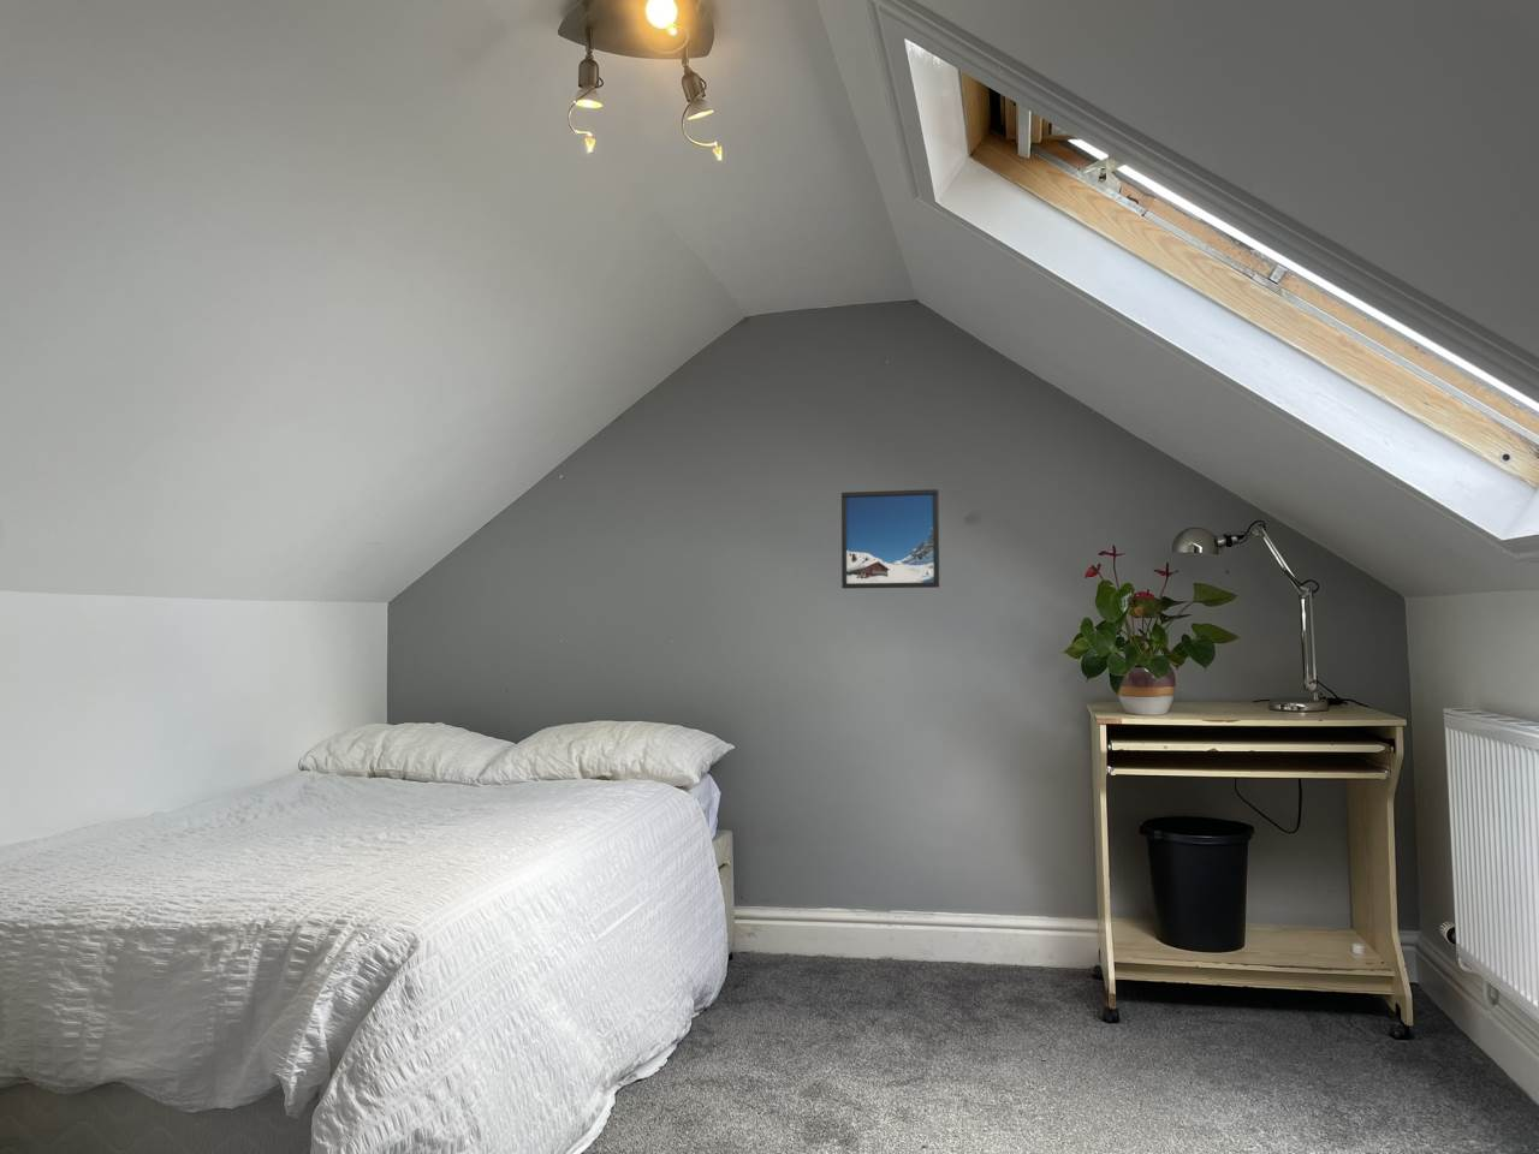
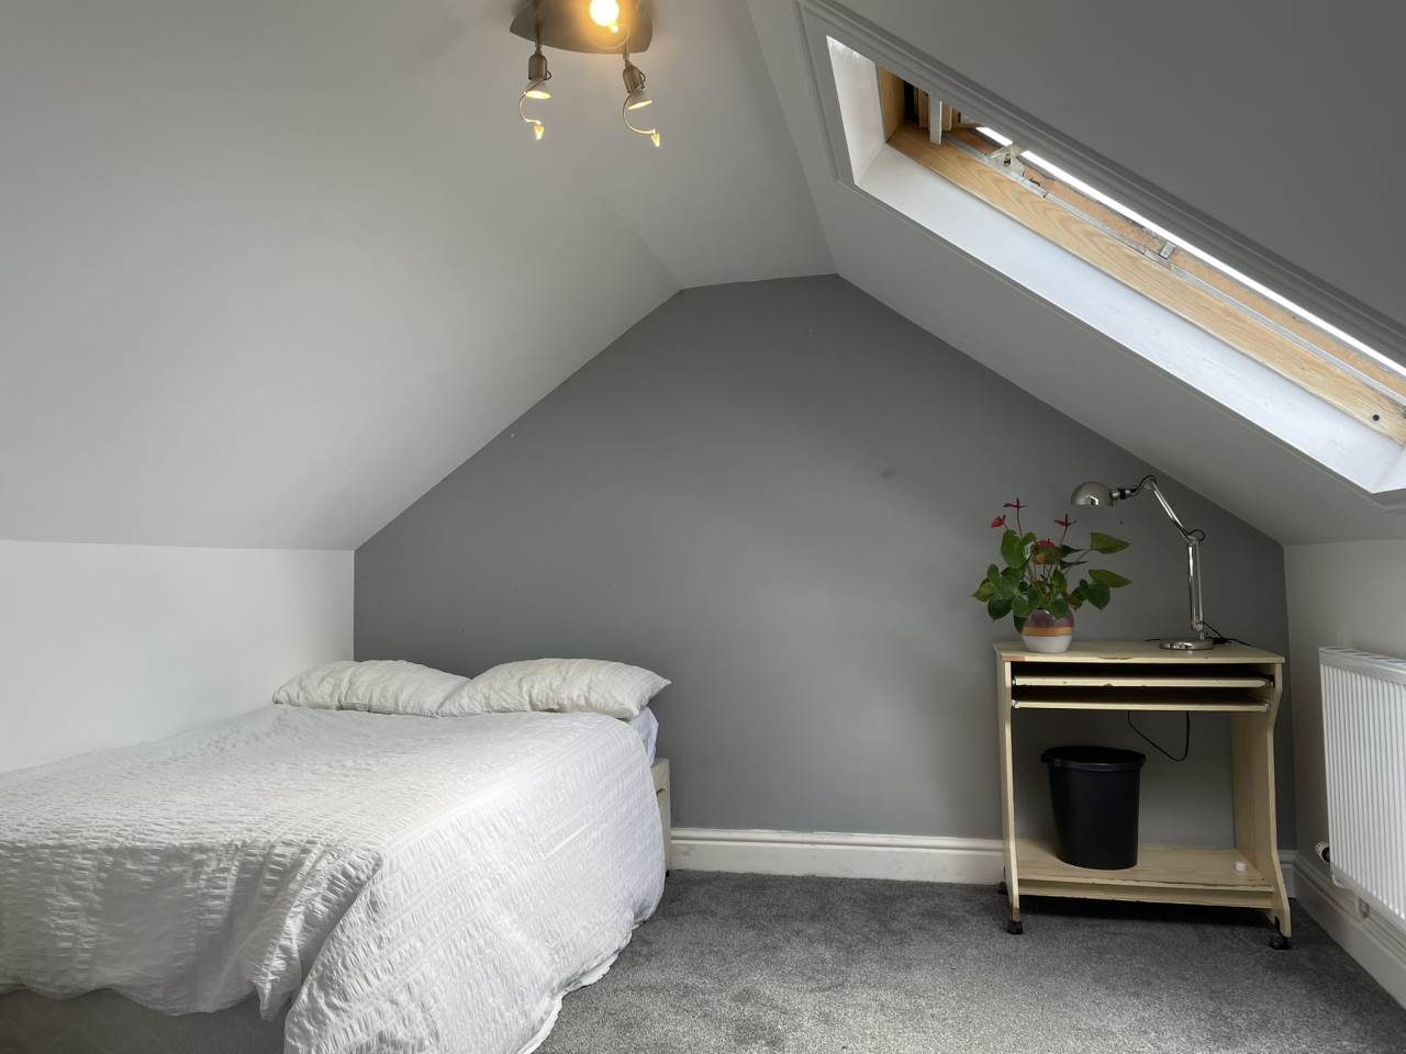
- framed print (889, 538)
